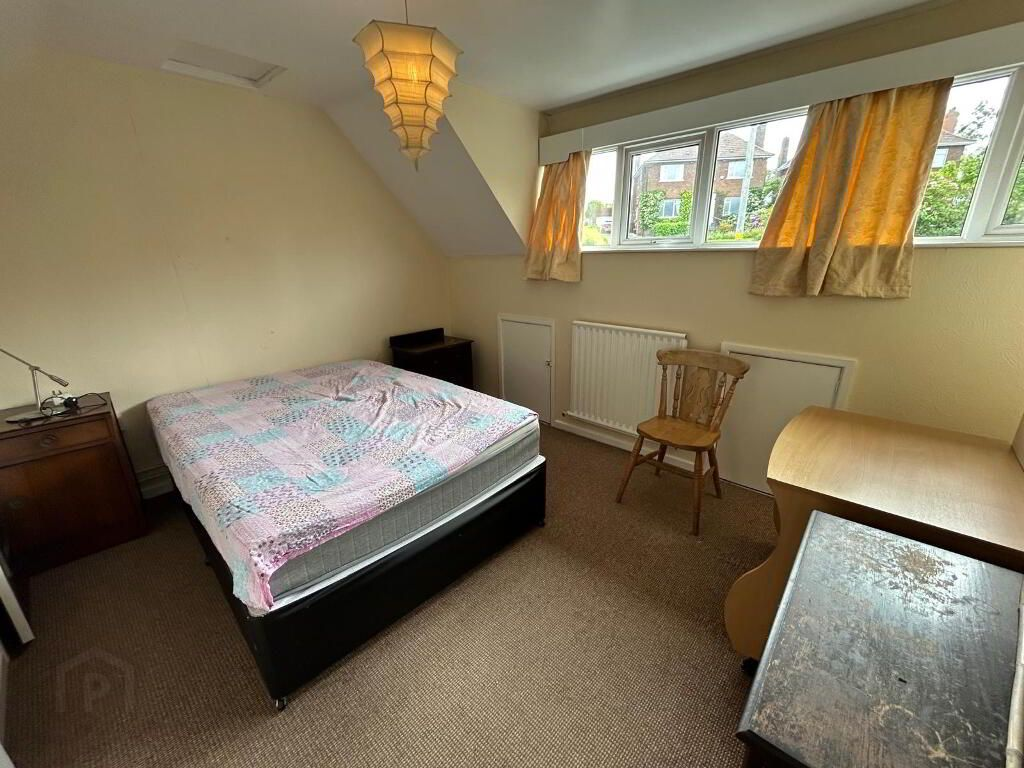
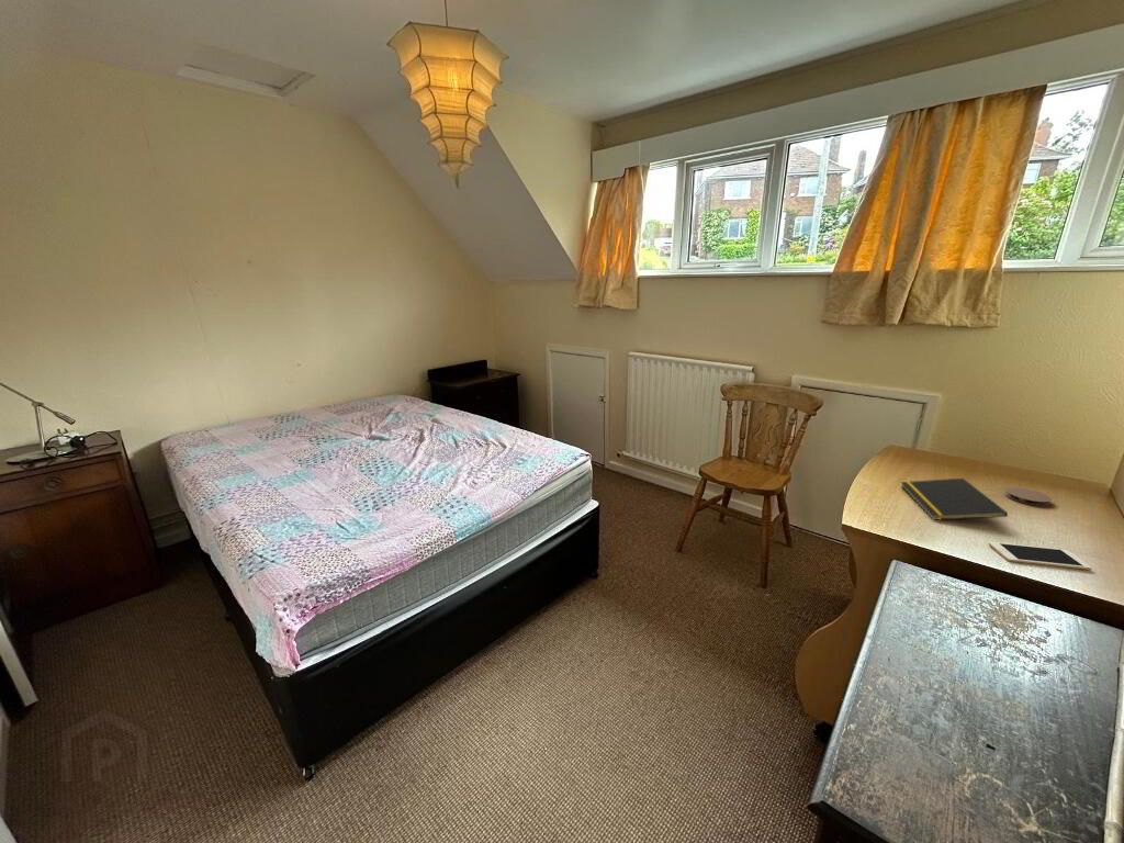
+ coaster (1027, 496)
+ notepad (948, 497)
+ cell phone (1037, 554)
